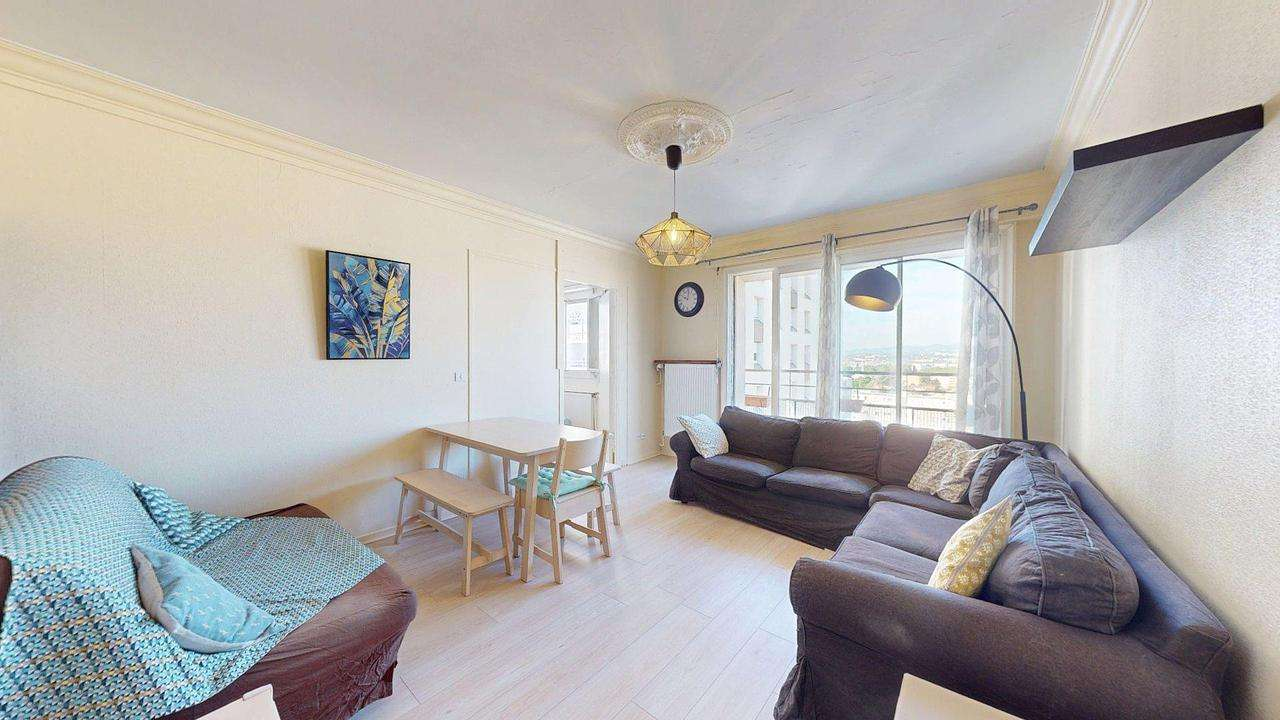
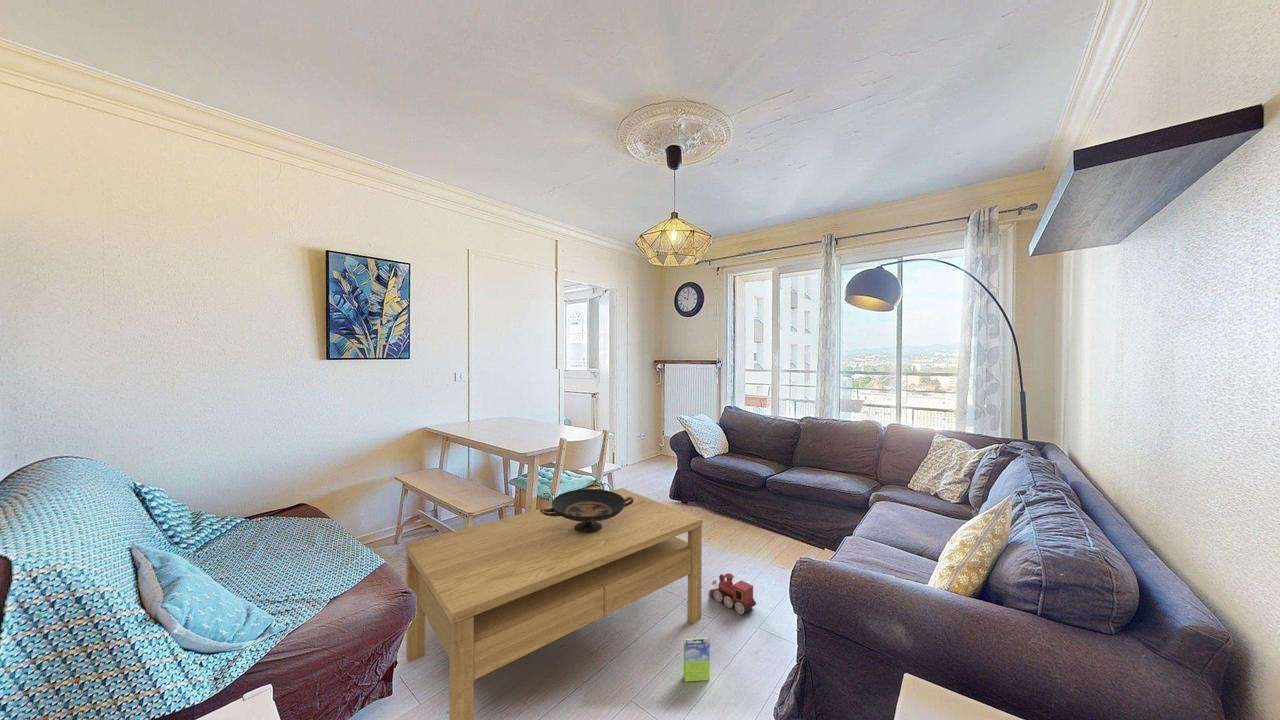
+ box (696, 657)
+ coffee table (564, 583)
+ decorative bowl (588, 513)
+ toy train (729, 587)
